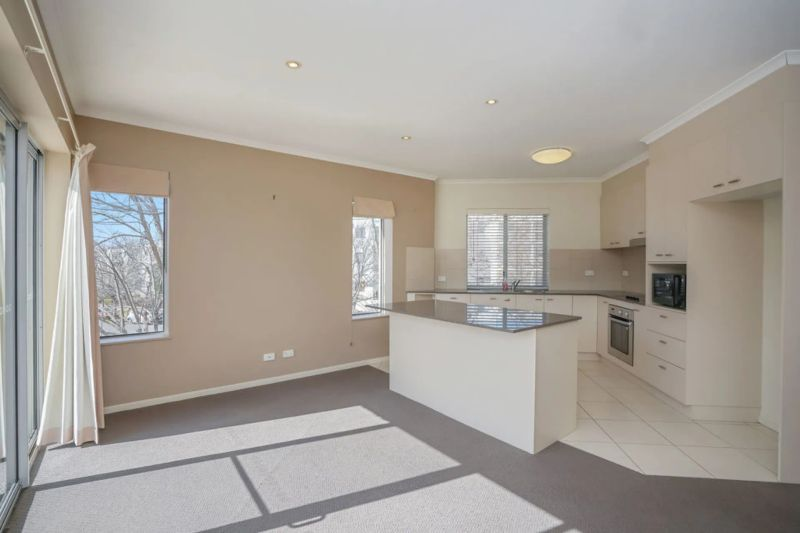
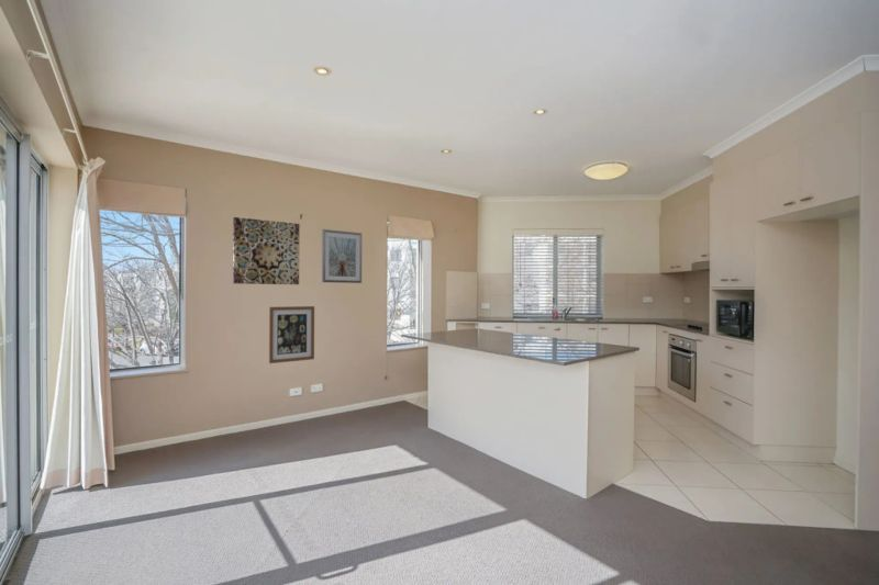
+ wall art (292, 334)
+ picture frame (342, 257)
+ wall art (267, 252)
